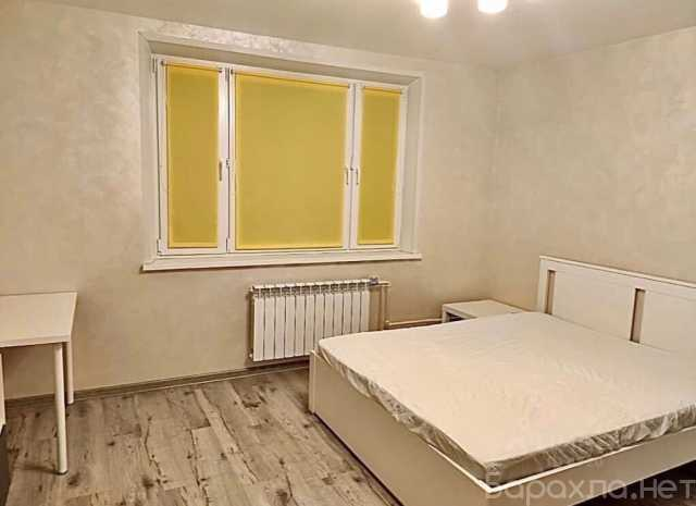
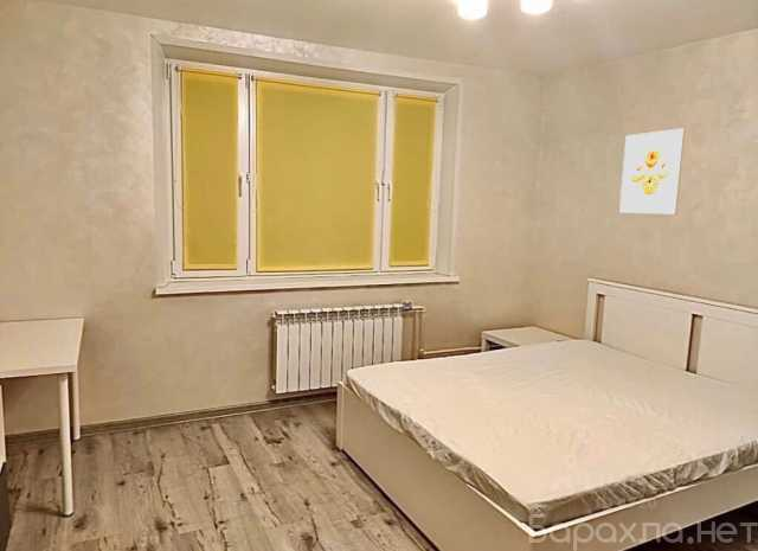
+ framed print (650, 173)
